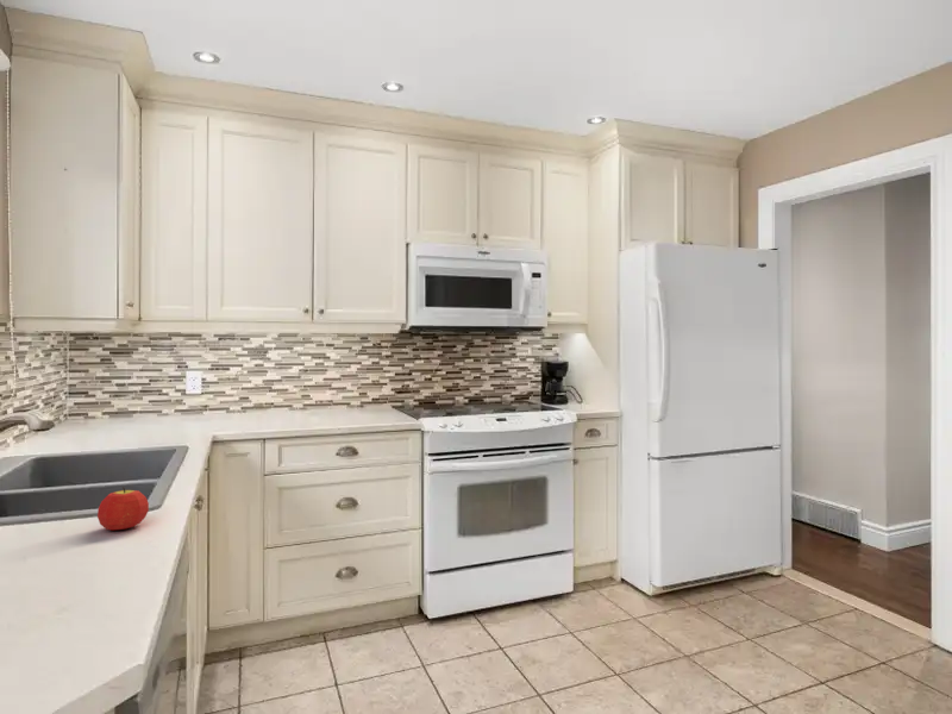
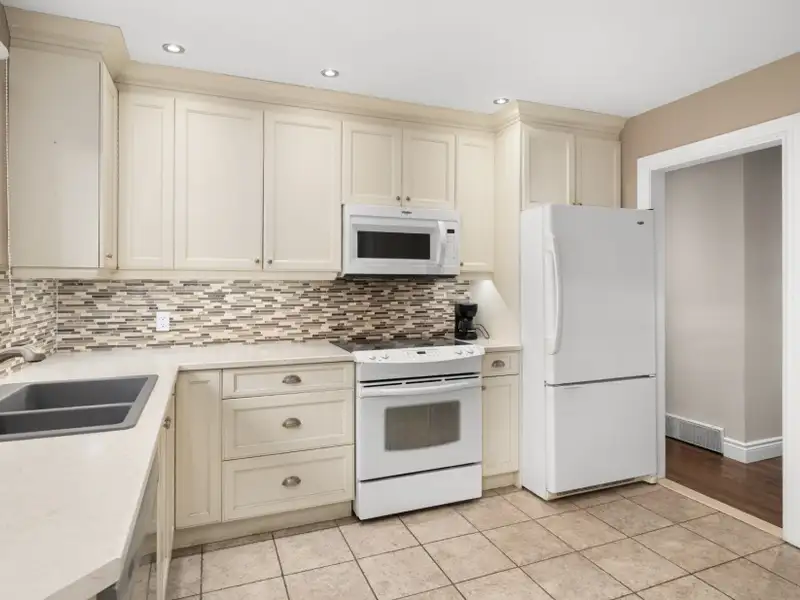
- fruit (123, 507)
